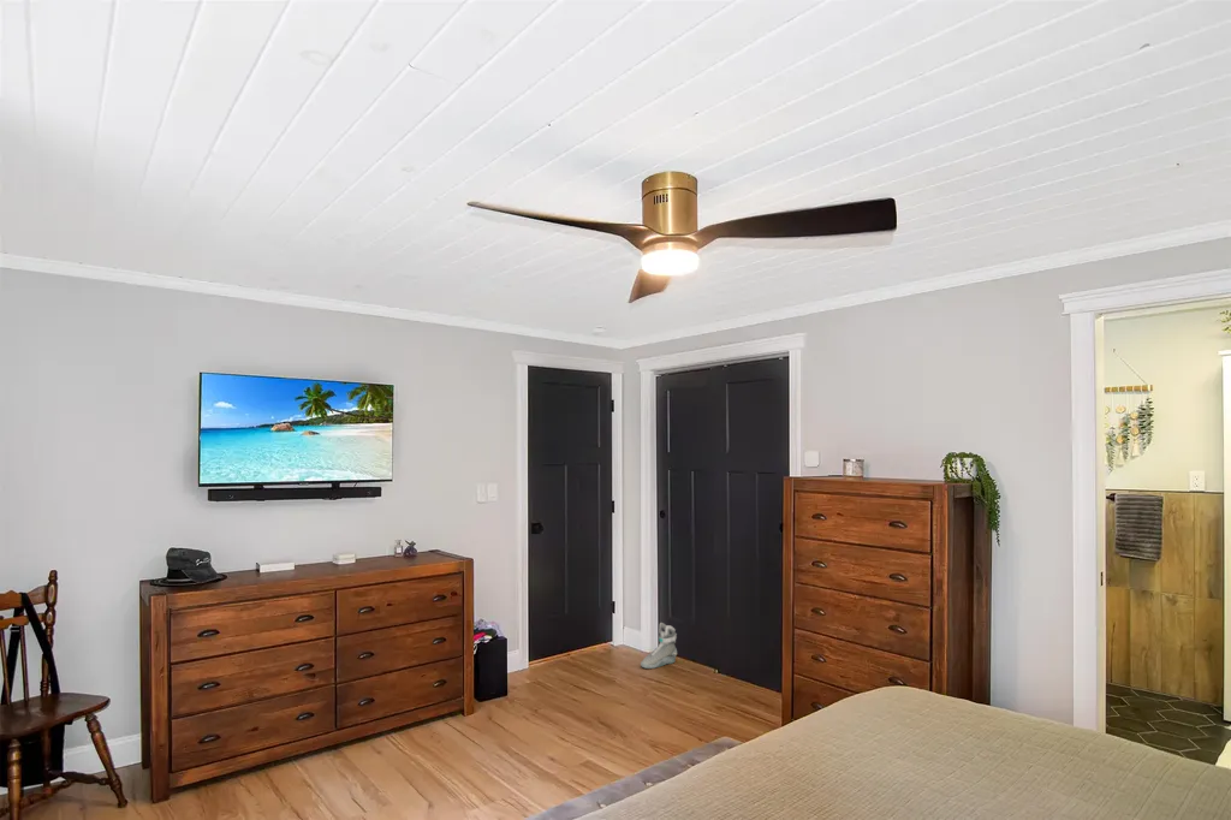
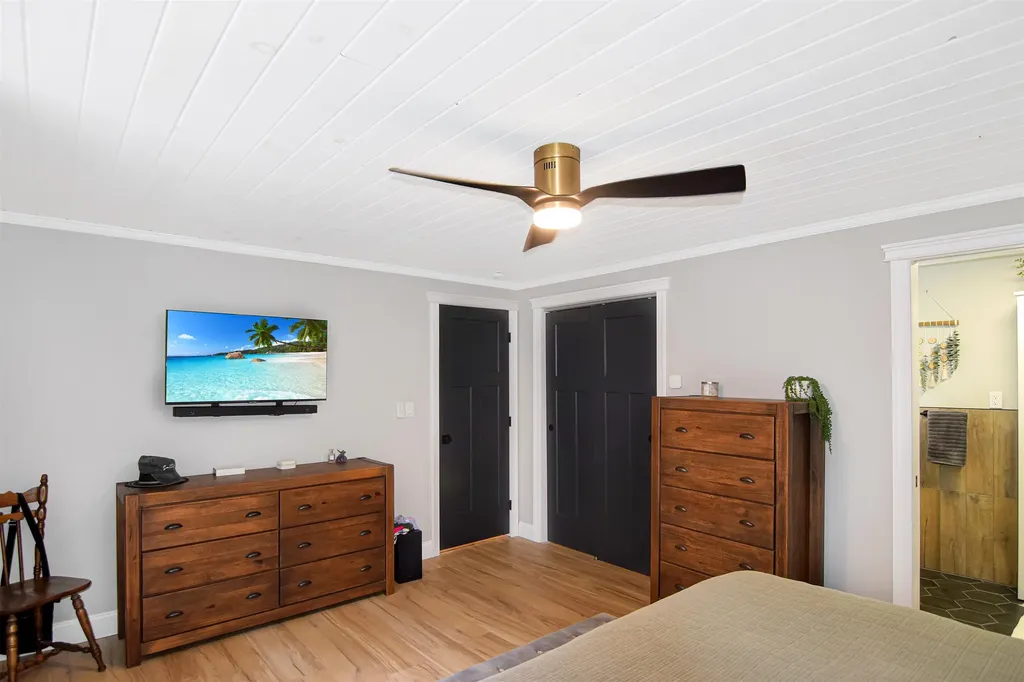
- sneaker (659, 644)
